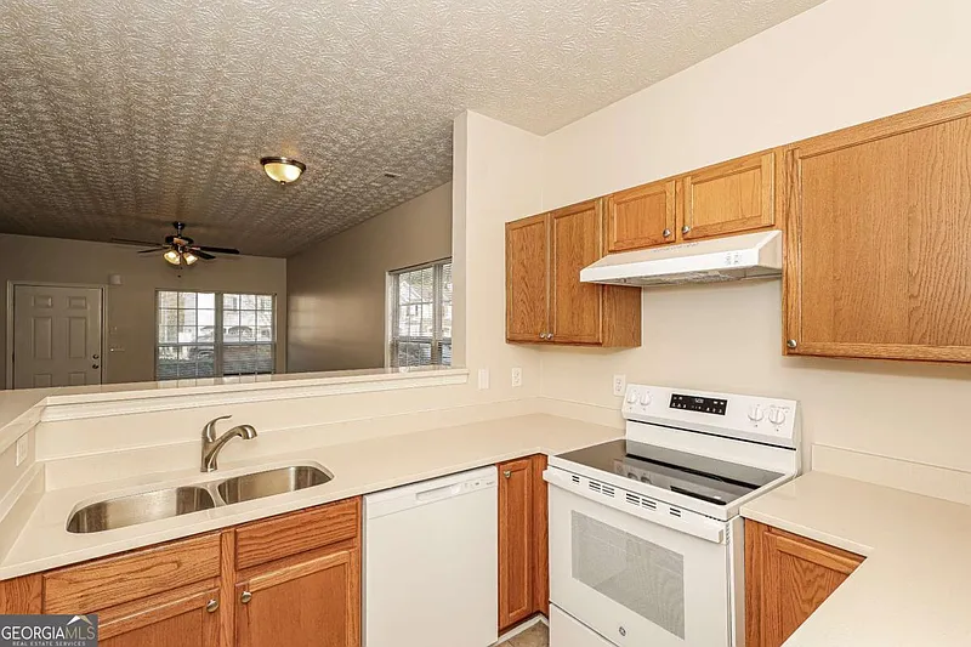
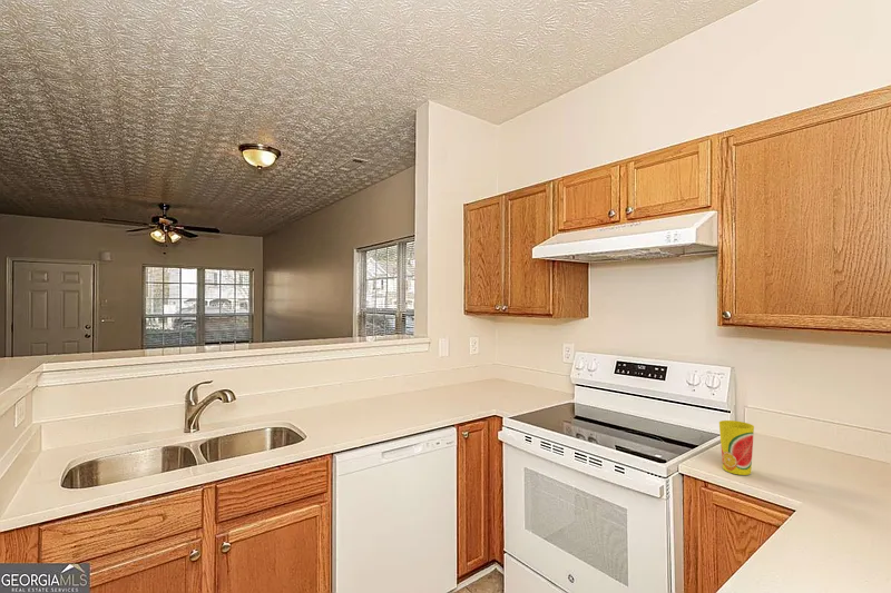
+ cup (736, 447)
